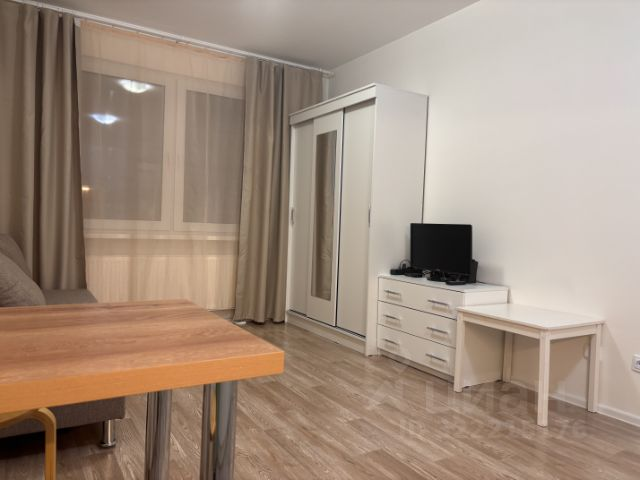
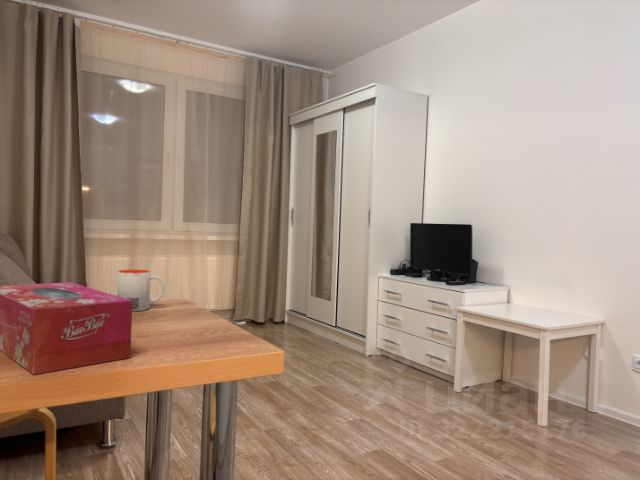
+ tissue box (55, 320)
+ mug (141, 289)
